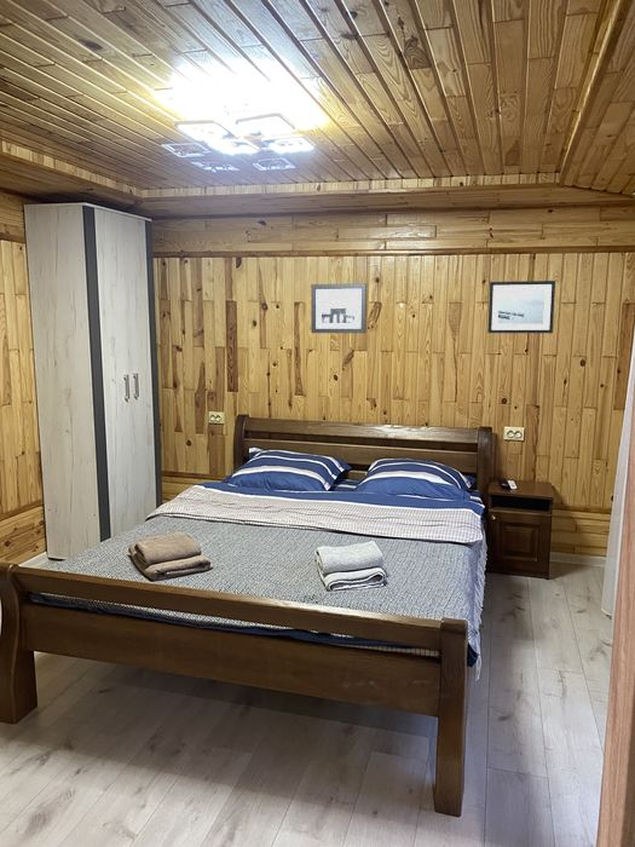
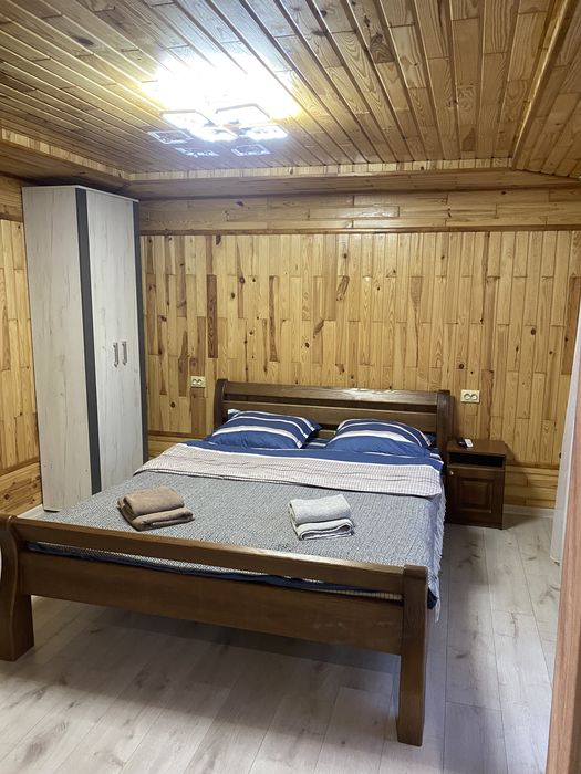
- wall art (520, 307)
- wall art (337, 309)
